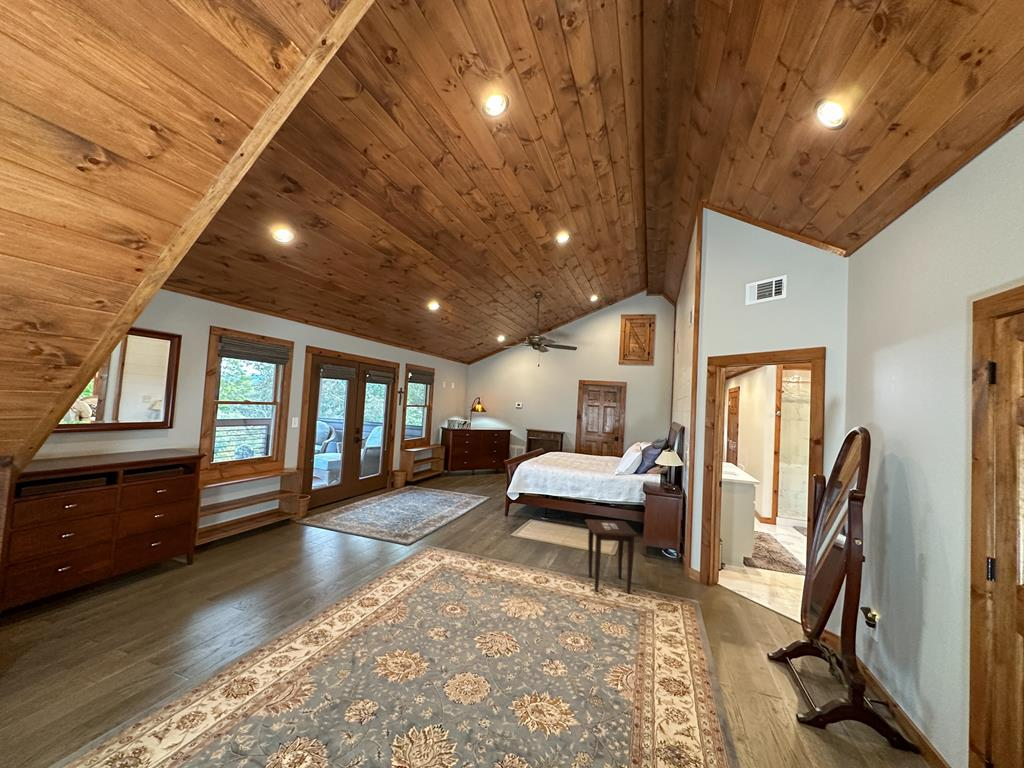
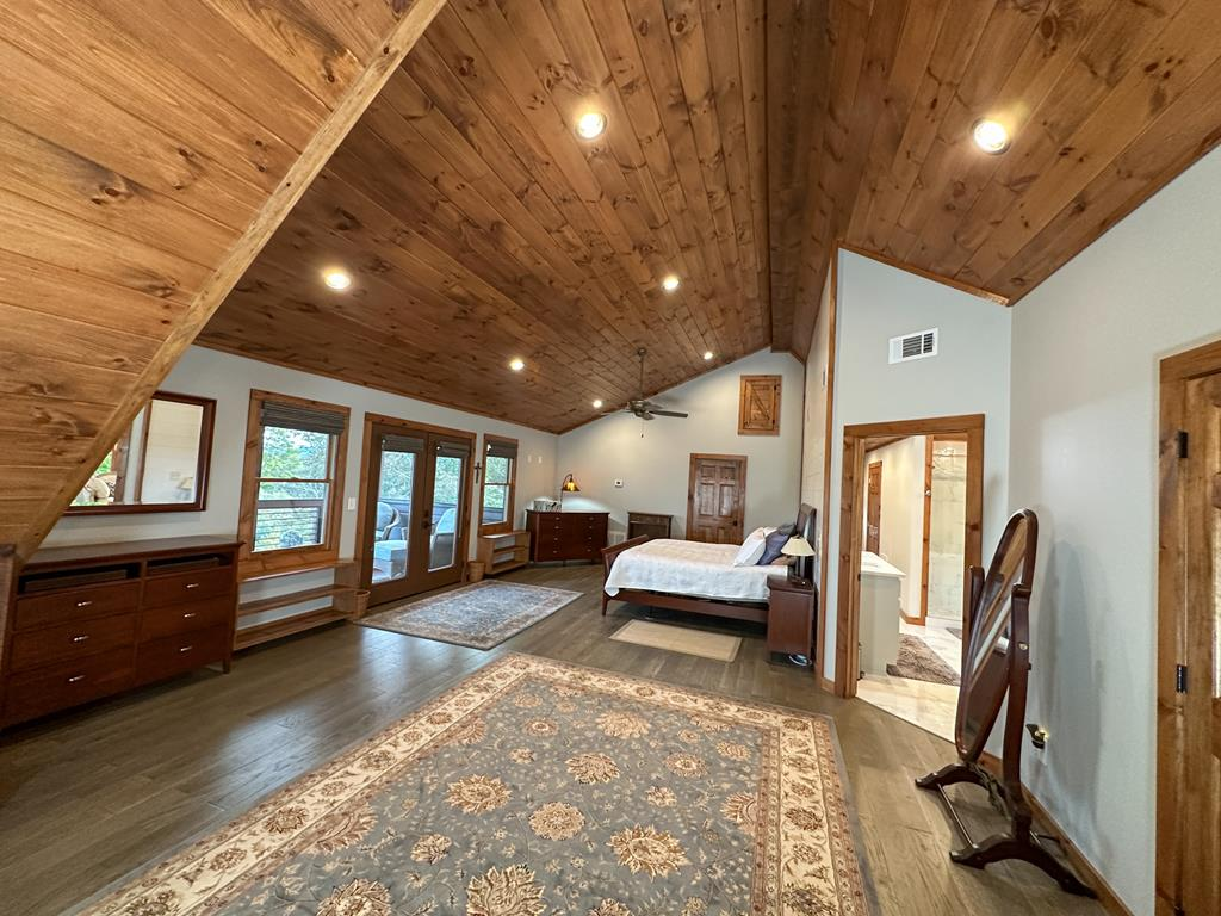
- side table (618, 554)
